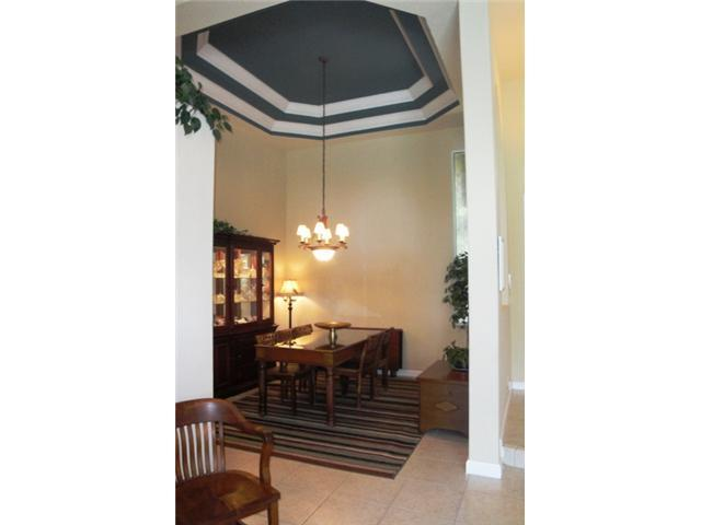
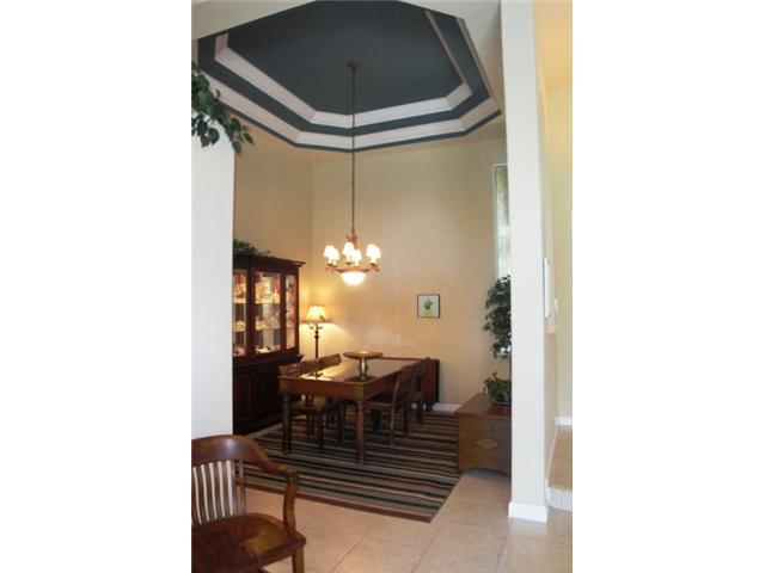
+ wall art (428, 306)
